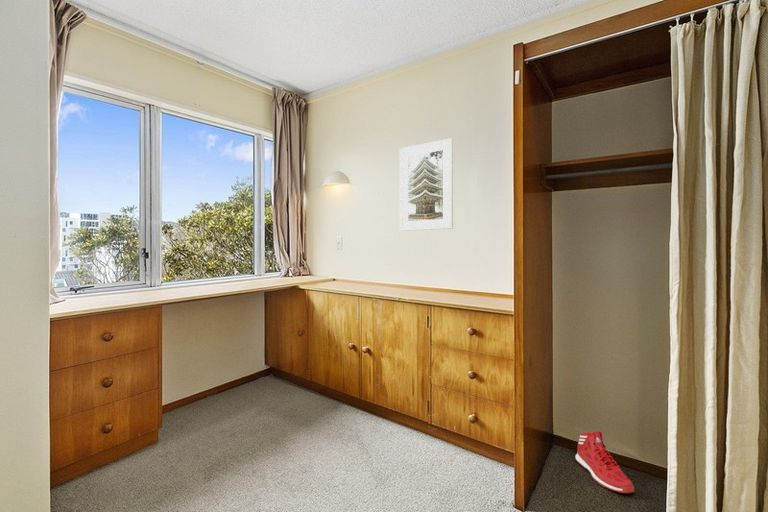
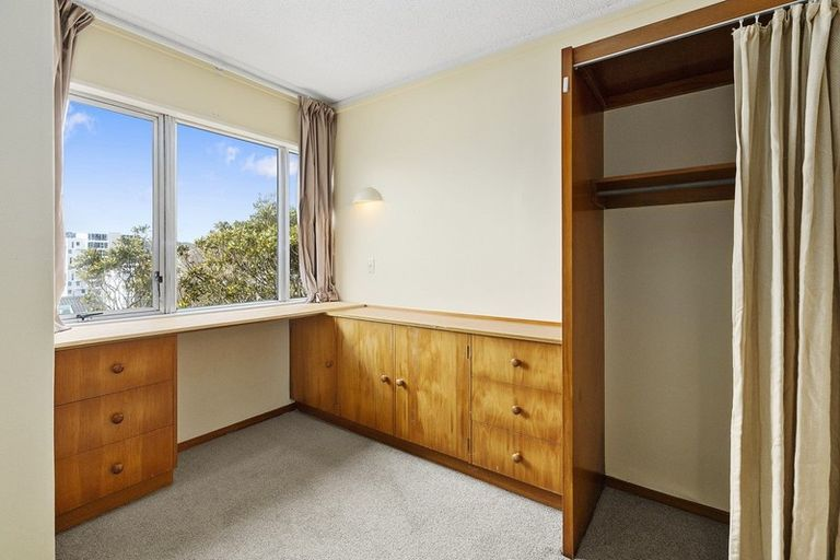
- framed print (425, 186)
- sneaker (602, 456)
